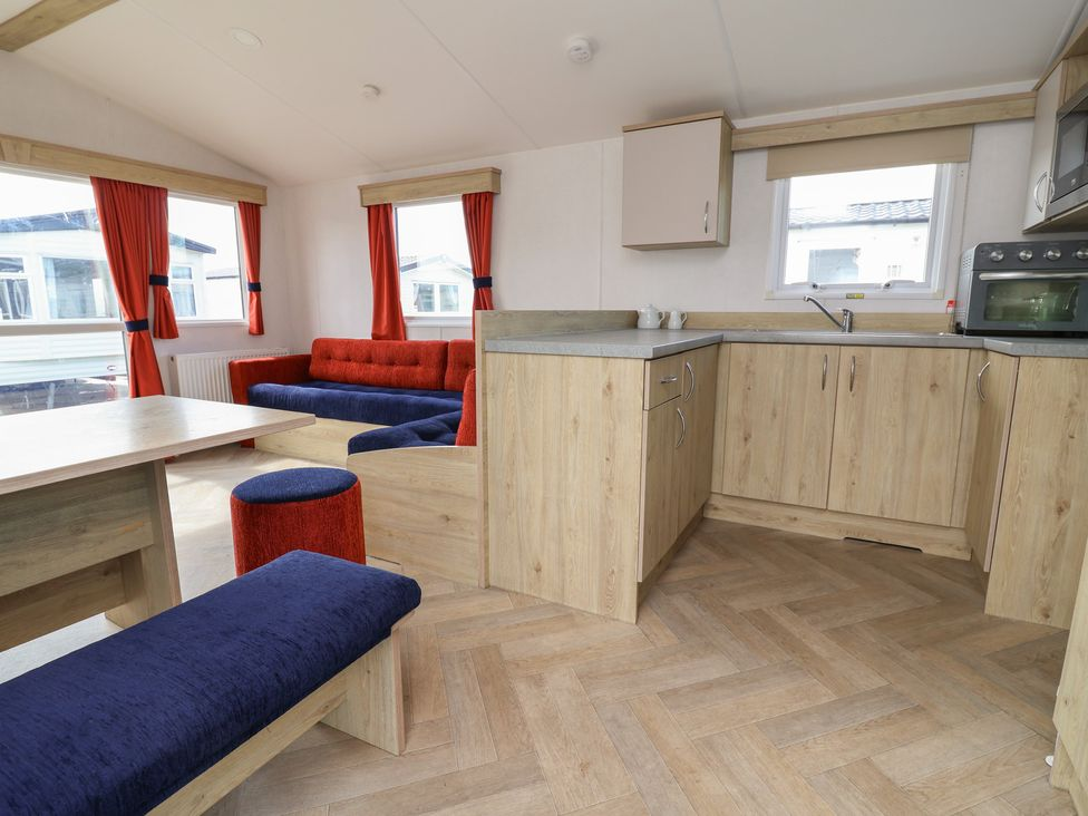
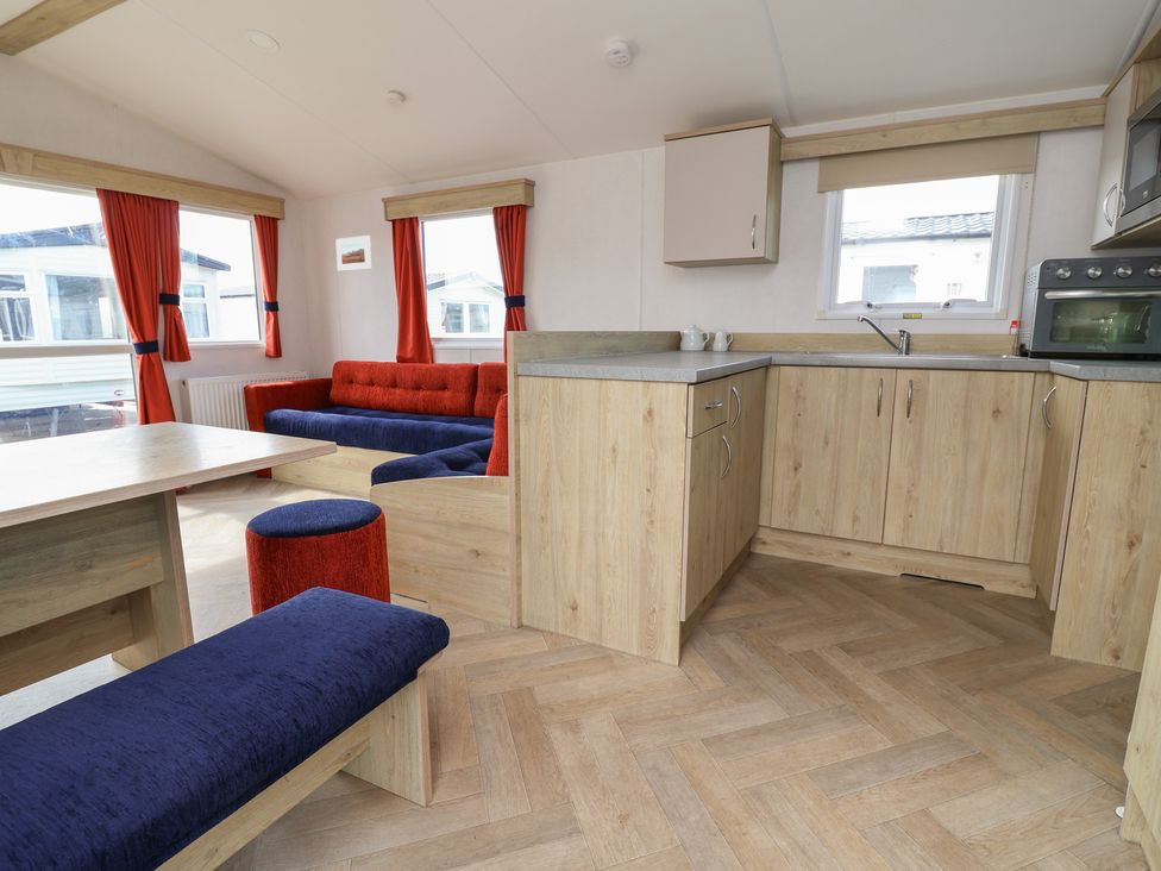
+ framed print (353, 253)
